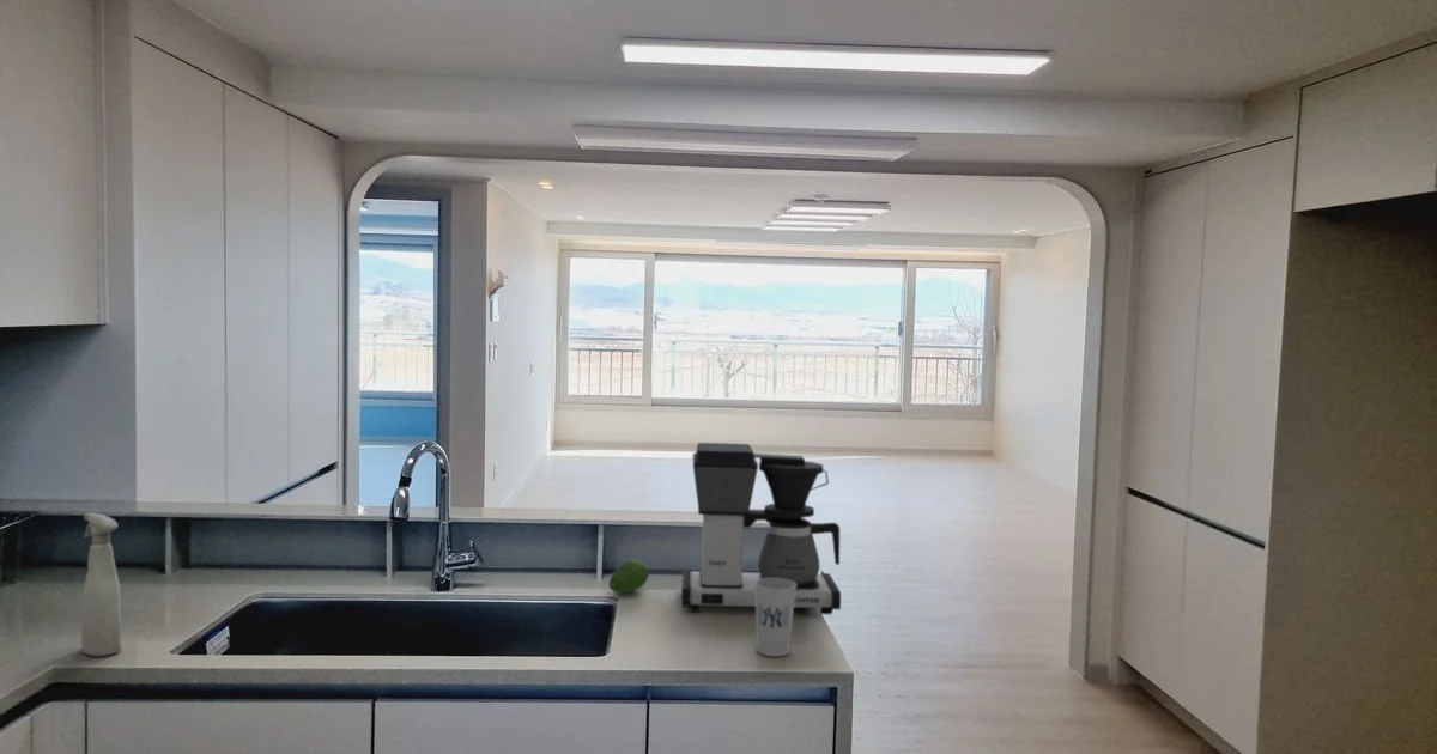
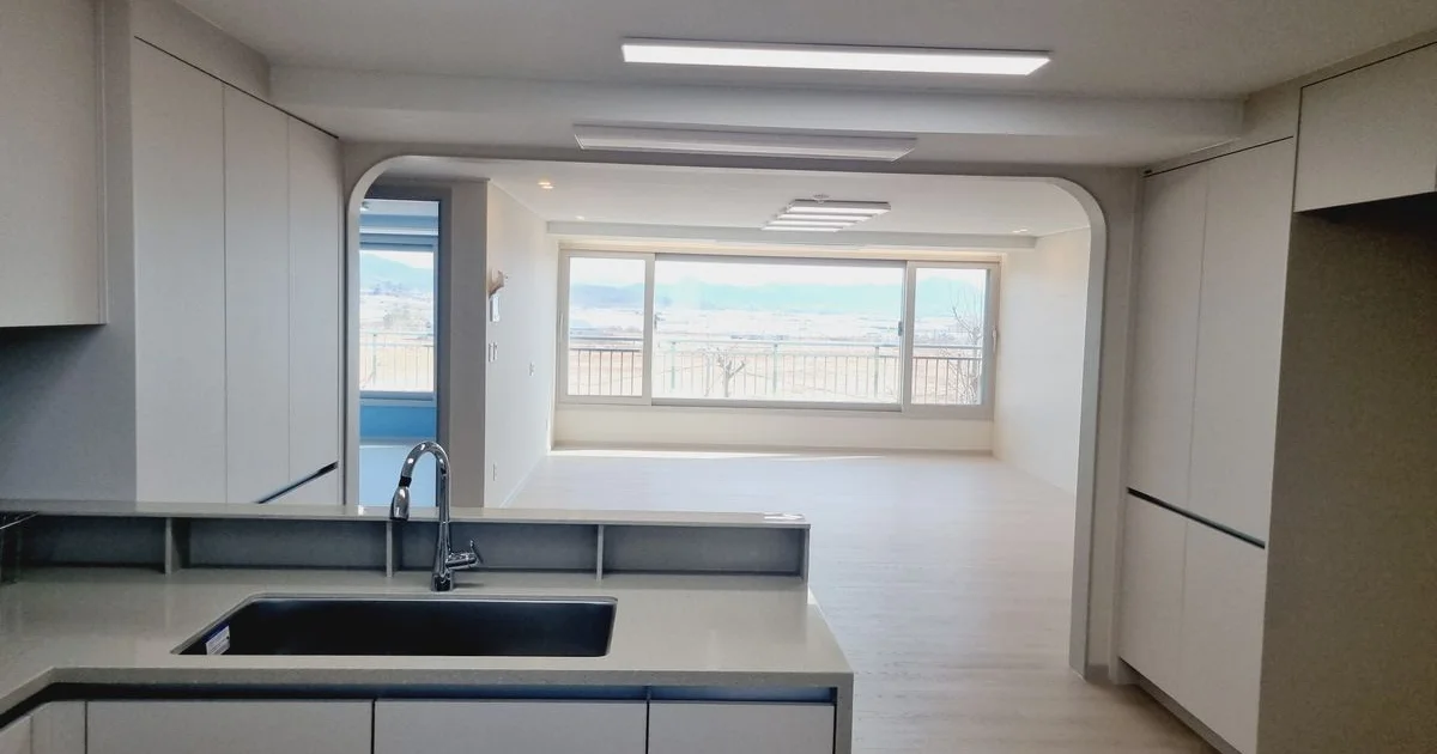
- cup (774, 616)
- fruit (627, 576)
- spray bottle (101, 583)
- coffee maker (762, 519)
